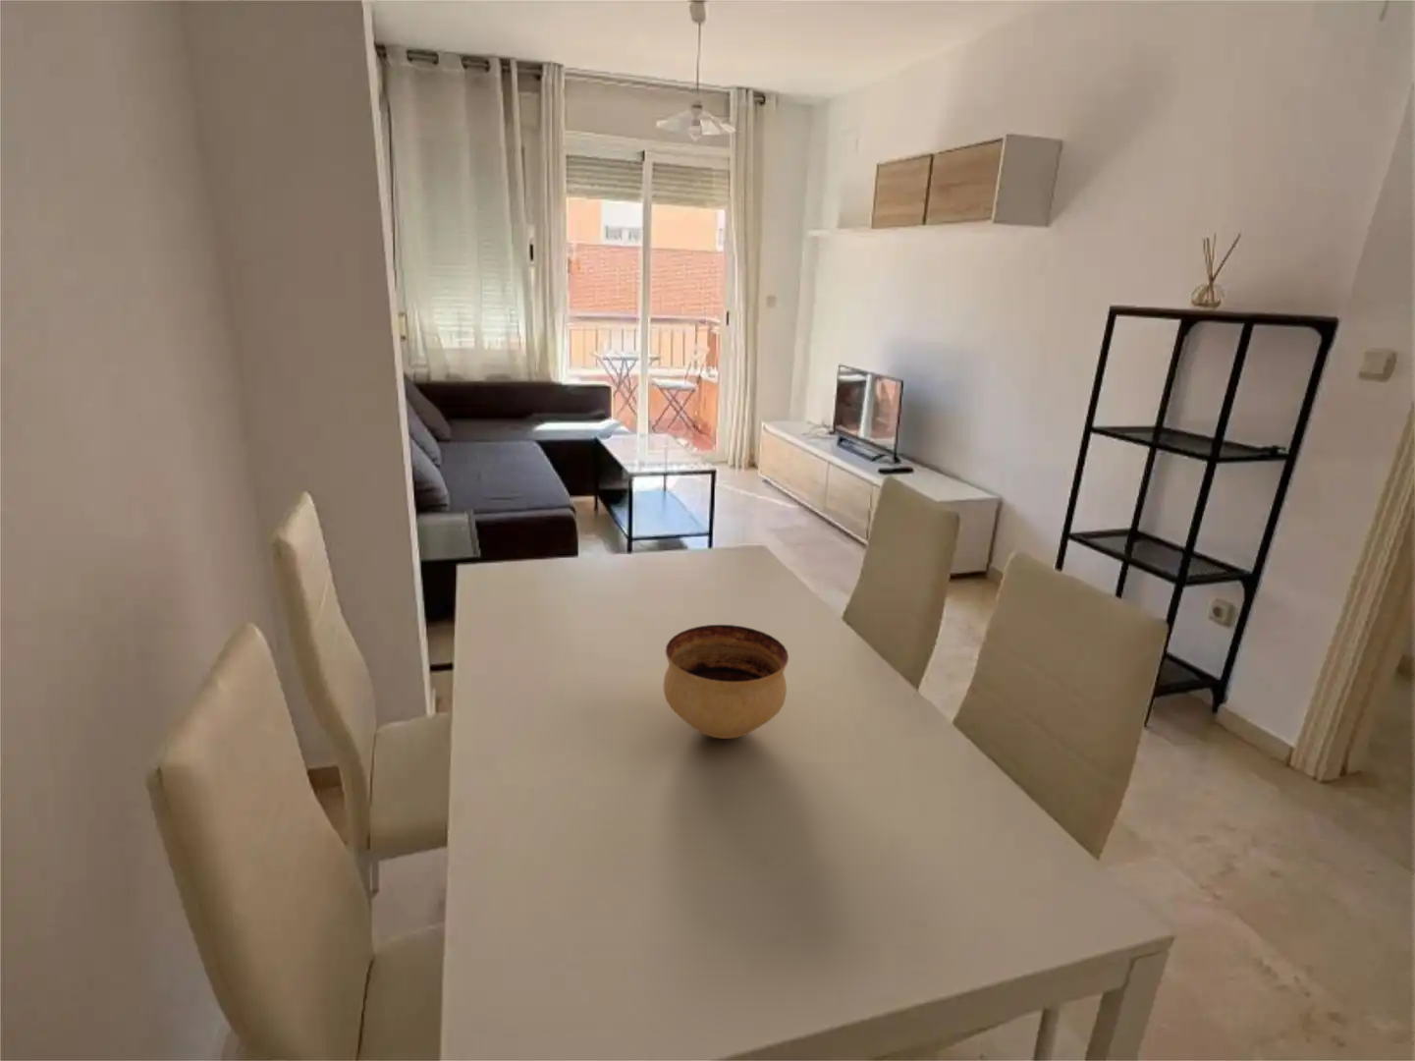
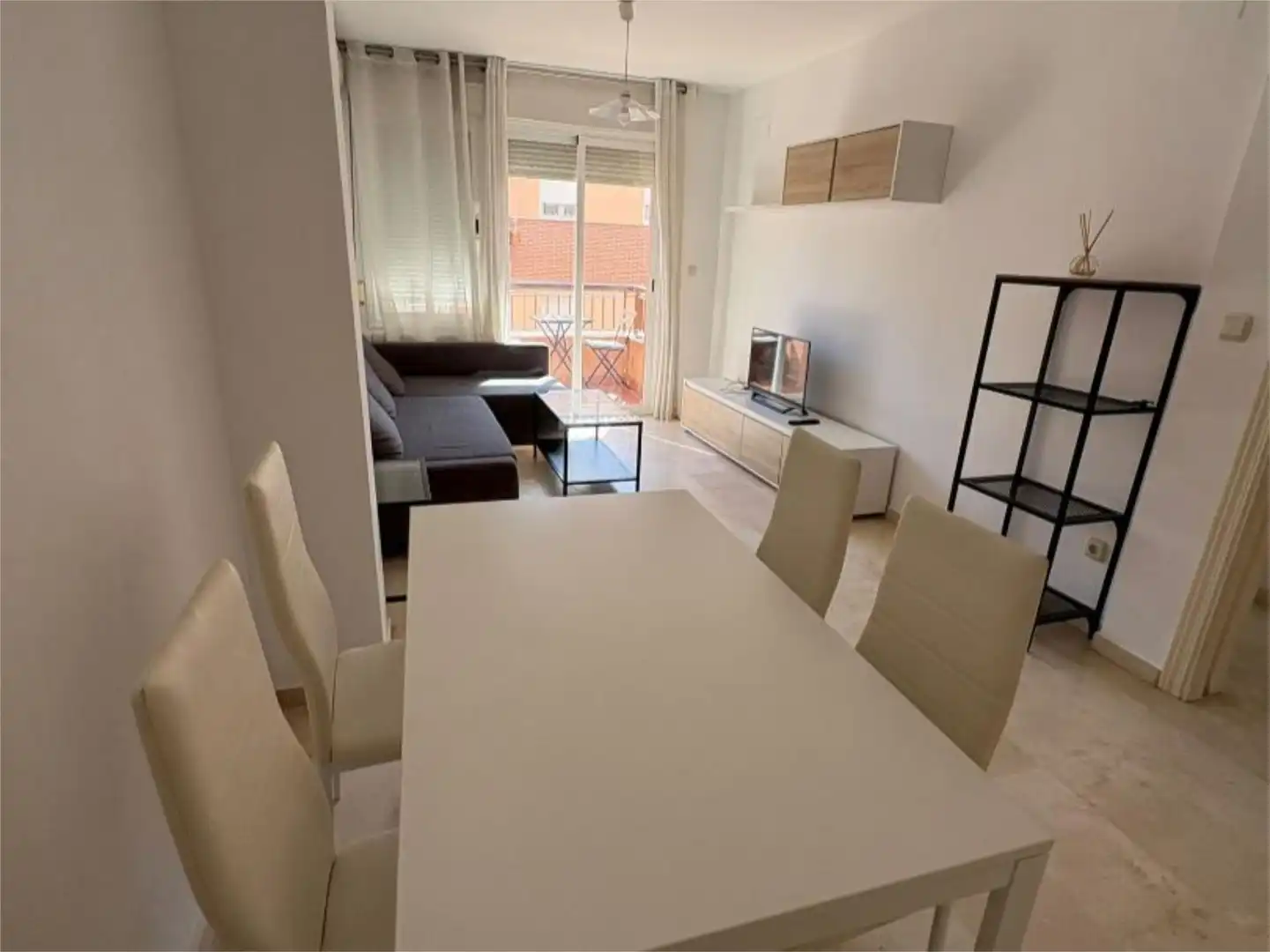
- bowl (724, 690)
